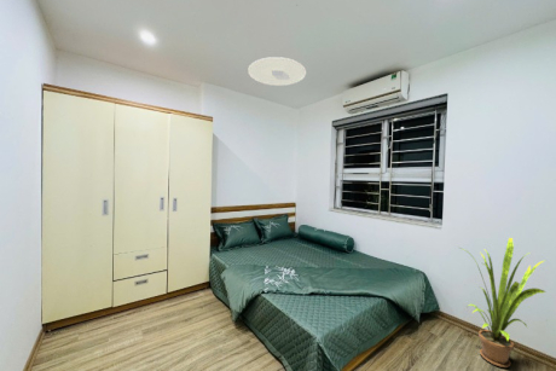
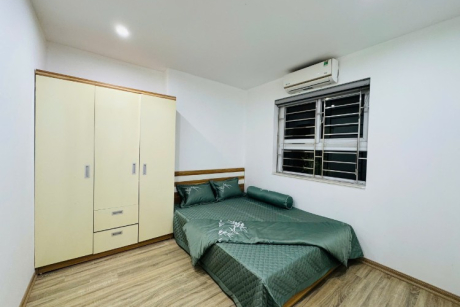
- ceiling light (277, 70)
- house plant (496, 297)
